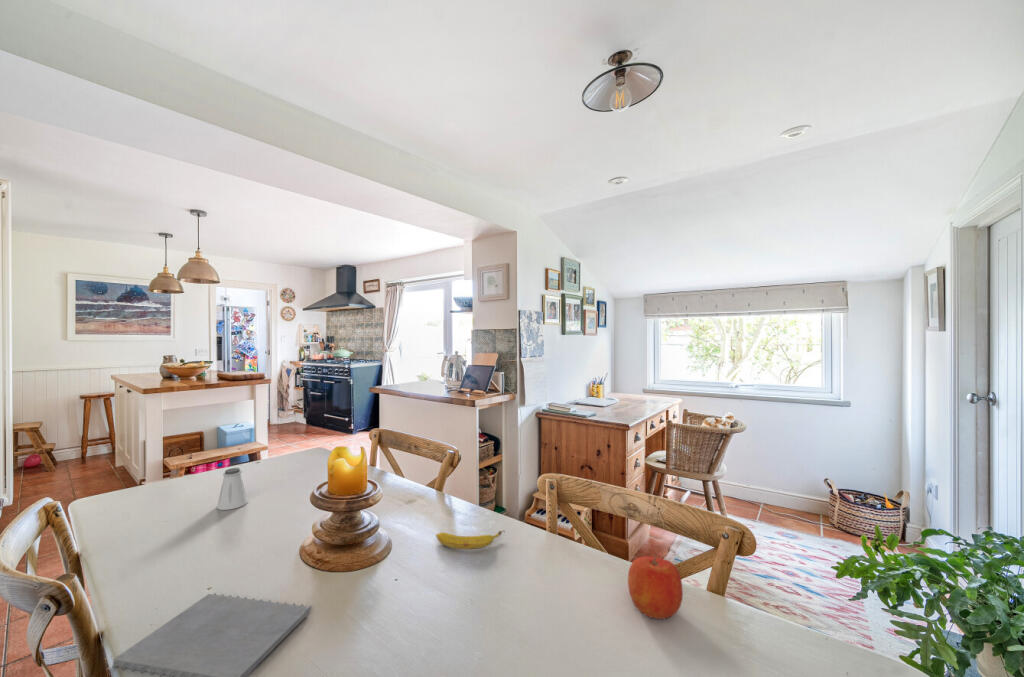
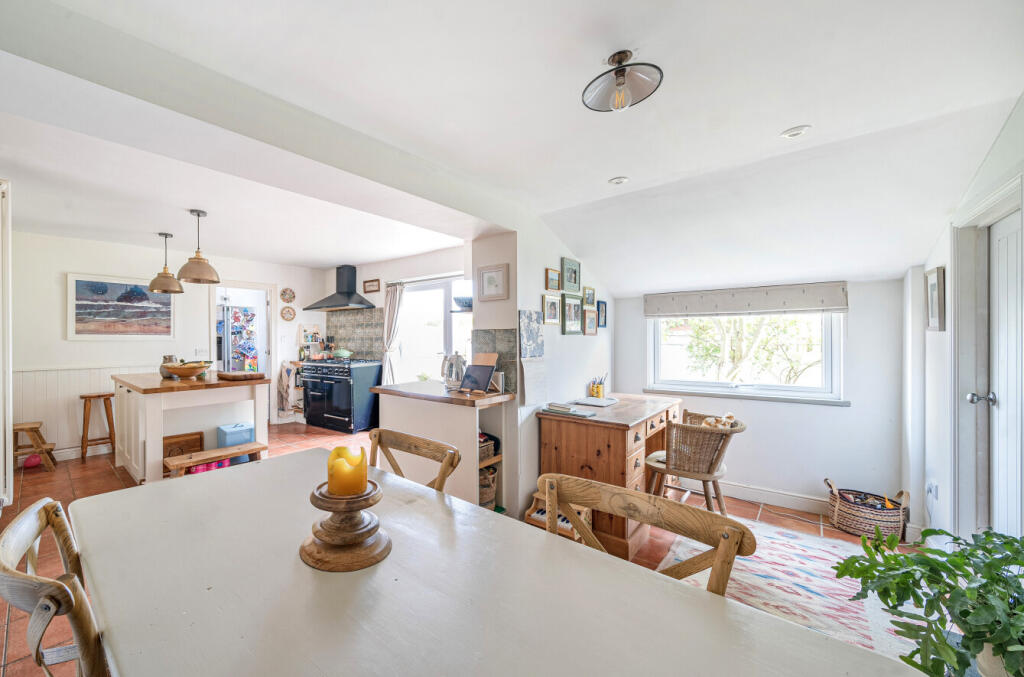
- apple (654, 581)
- banana (468, 536)
- notepad (220, 633)
- saltshaker (232, 487)
